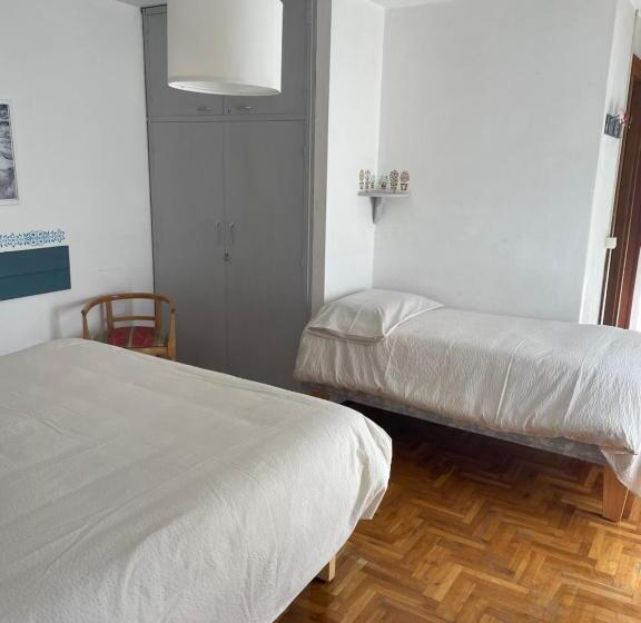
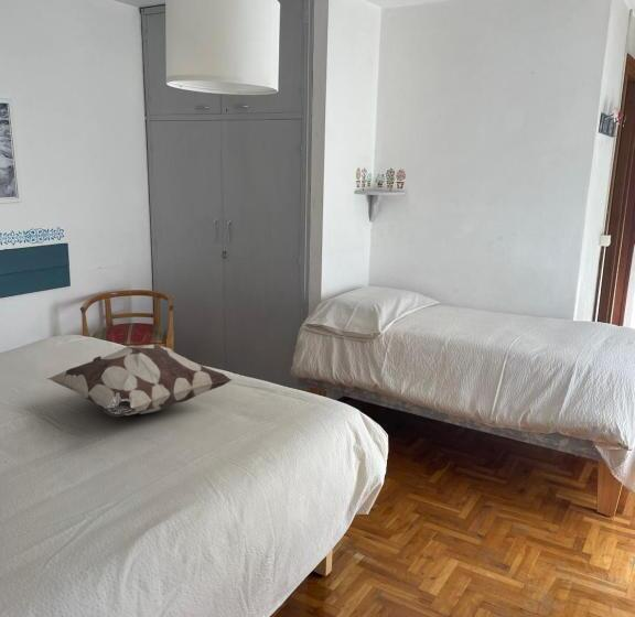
+ decorative pillow (140, 380)
